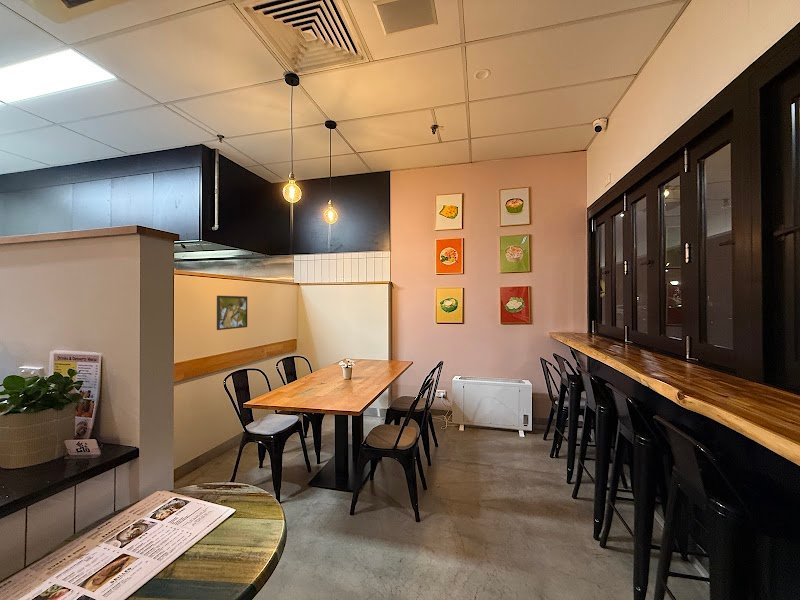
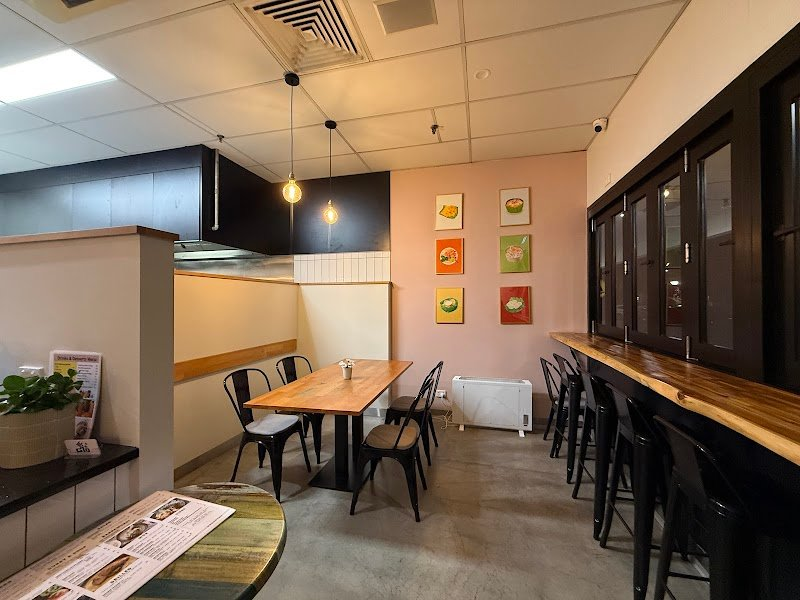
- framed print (232, 312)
